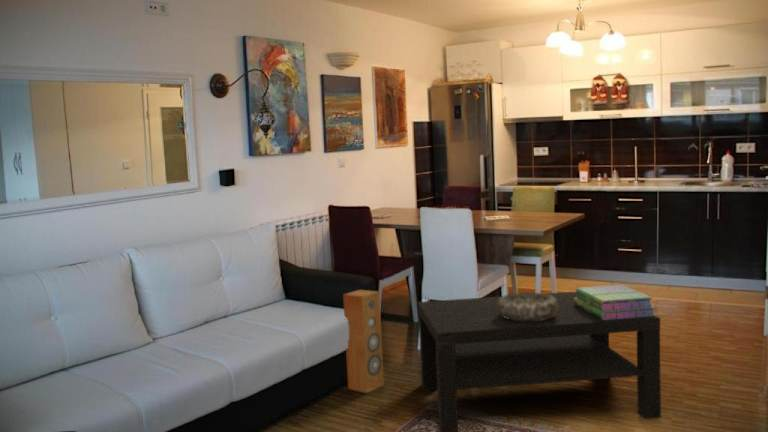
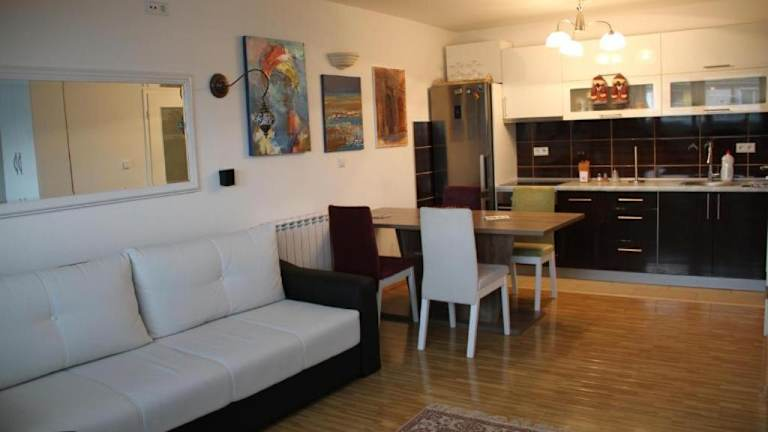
- speaker (364, 340)
- coffee table (530, 355)
- decorative bowl (527, 306)
- stack of books (612, 301)
